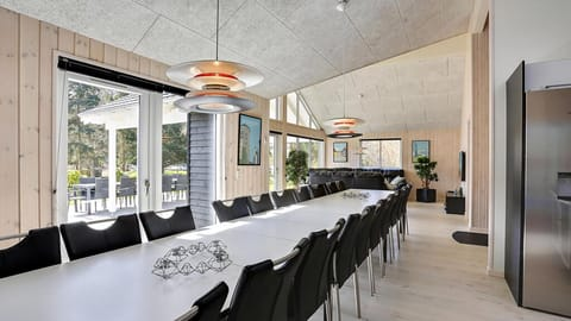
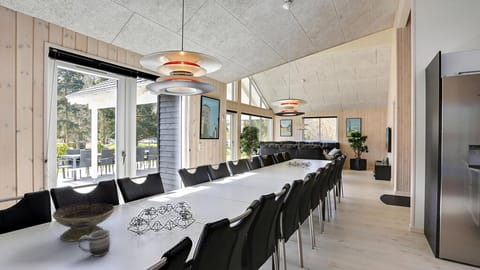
+ decorative bowl (85, 221)
+ mug (95, 244)
